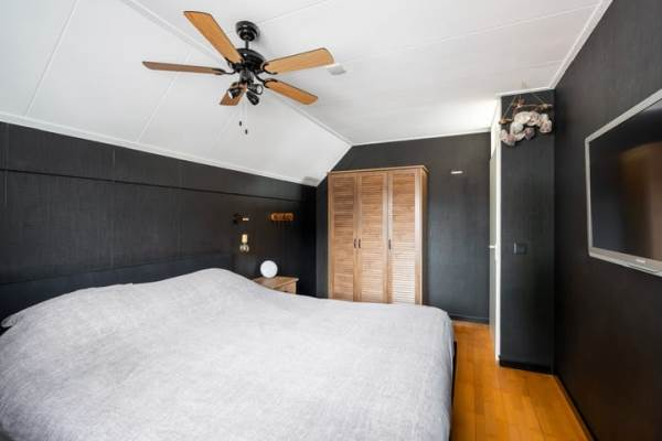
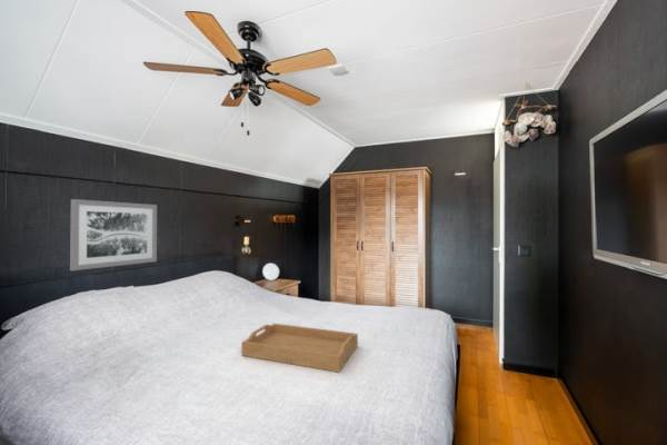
+ wall art (118, 234)
+ serving tray (301, 342)
